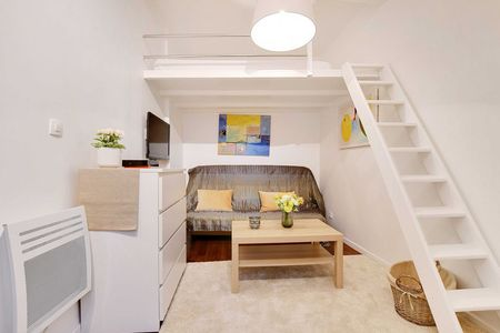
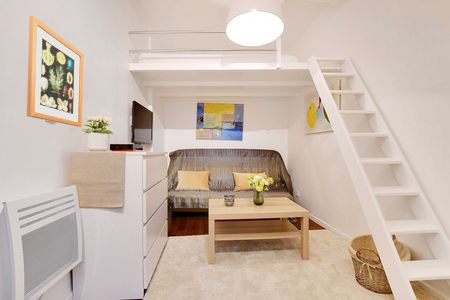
+ wall art (59, 80)
